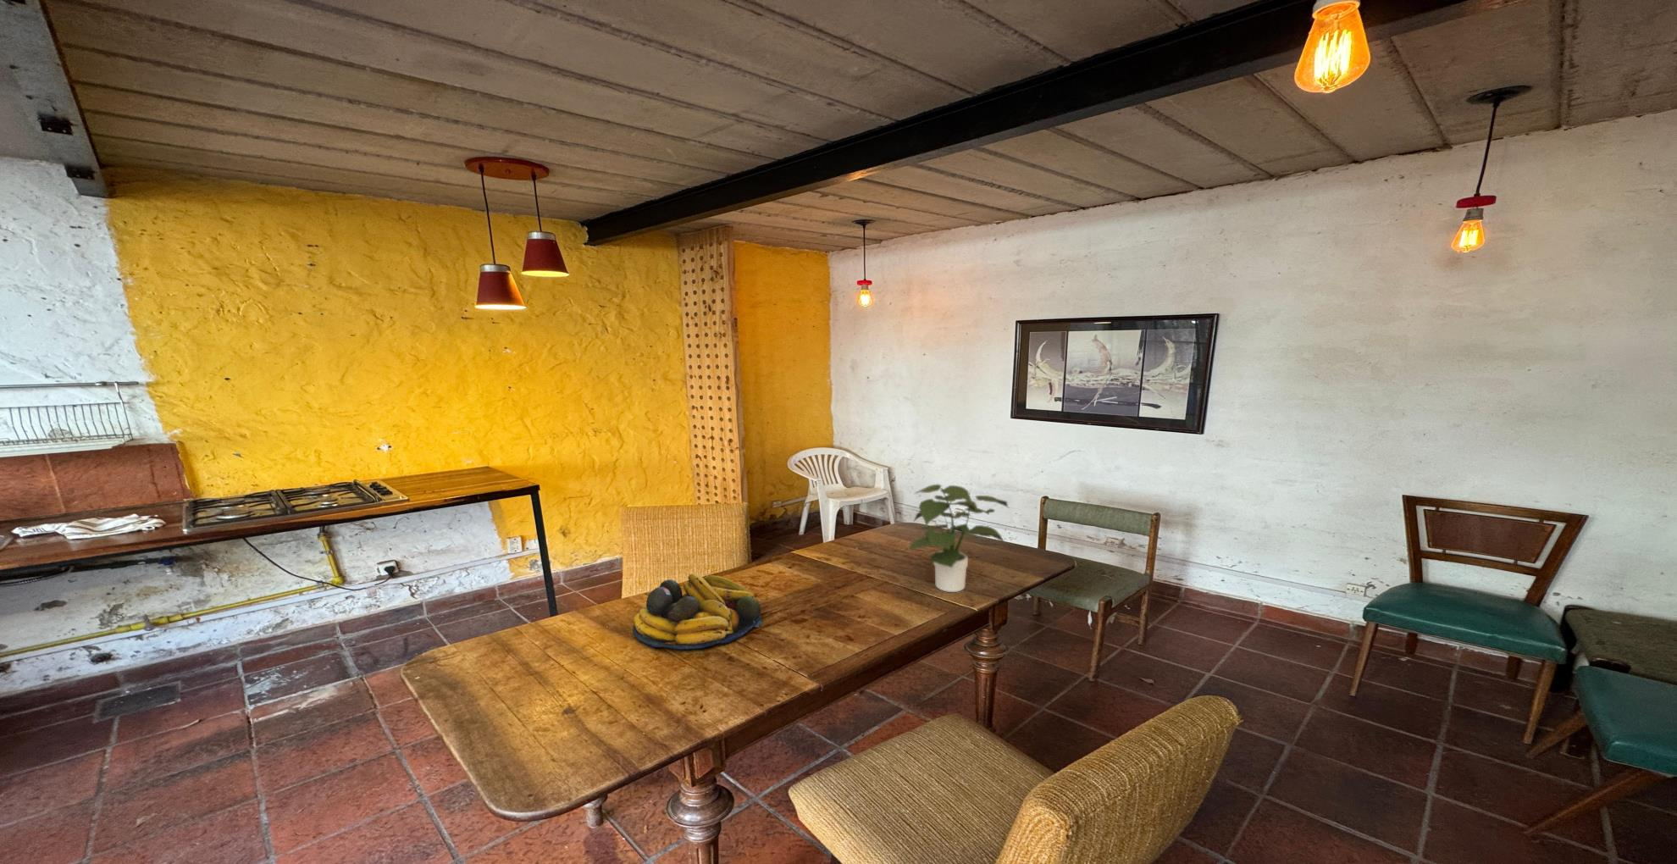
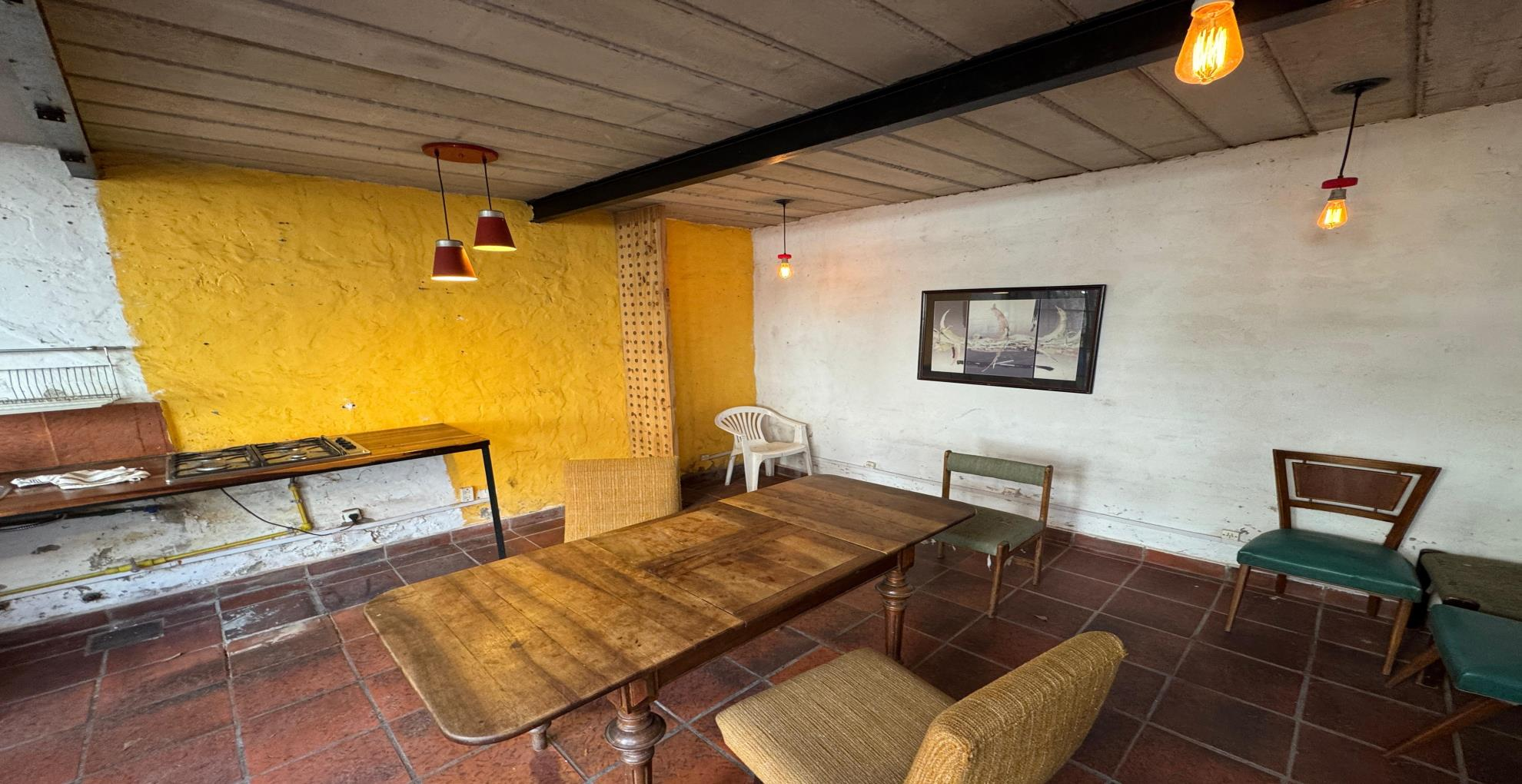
- potted plant (953, 536)
- fruit bowl (697, 600)
